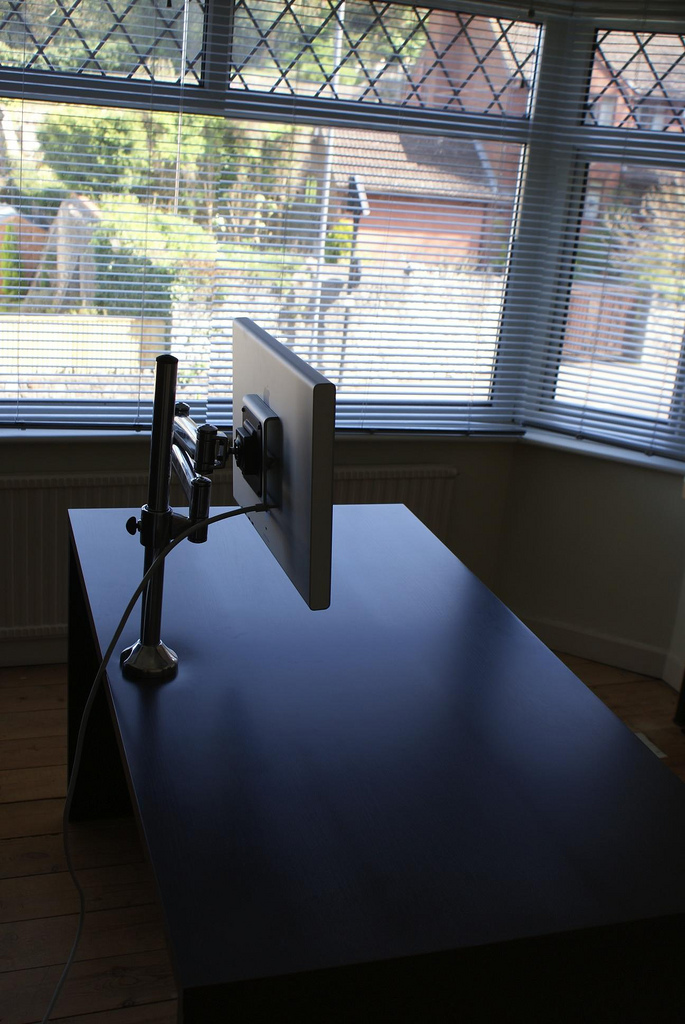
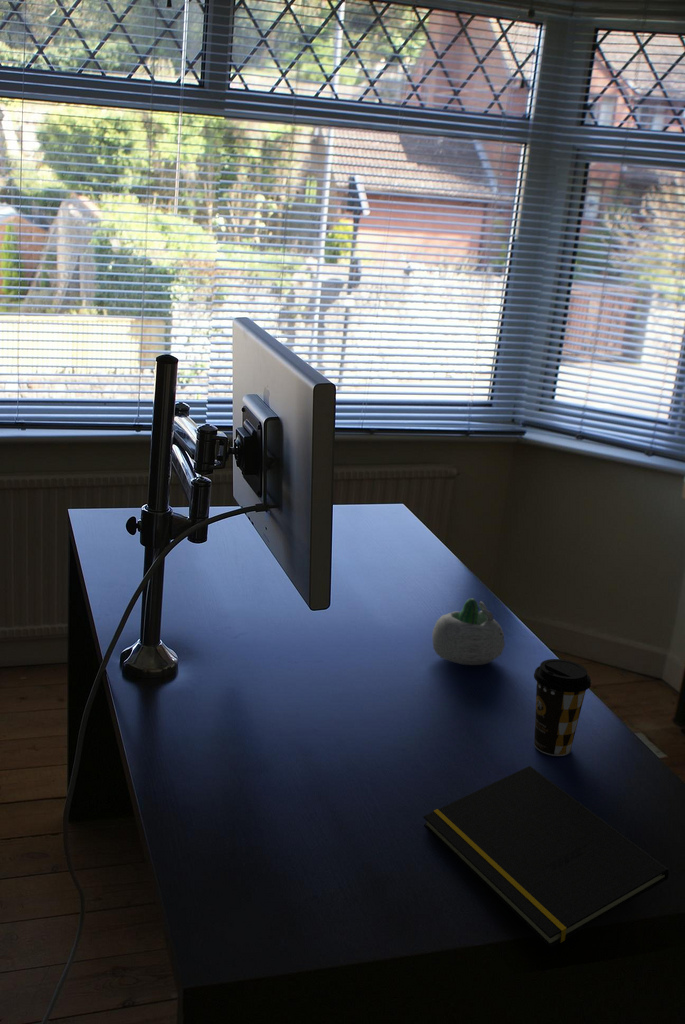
+ coffee cup (558, 708)
+ succulent planter (470, 629)
+ notepad (539, 846)
